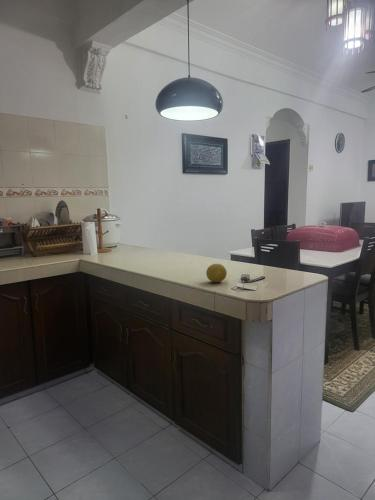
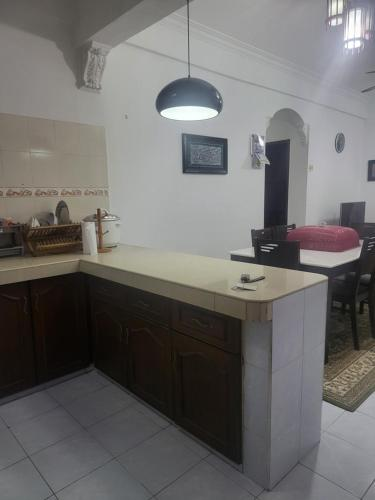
- fruit (216, 273)
